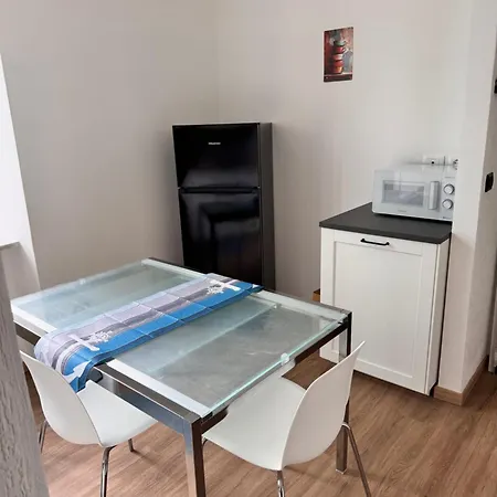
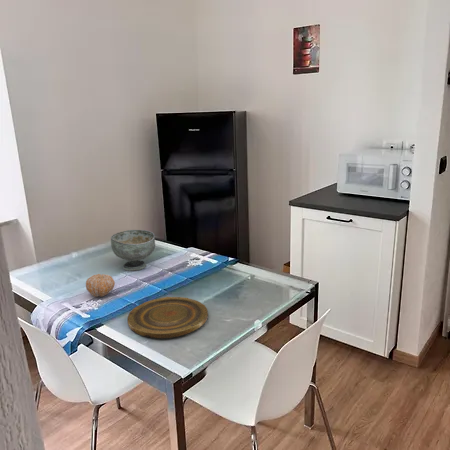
+ plate (168, 315)
+ bowl (134, 251)
+ fruit (100, 285)
